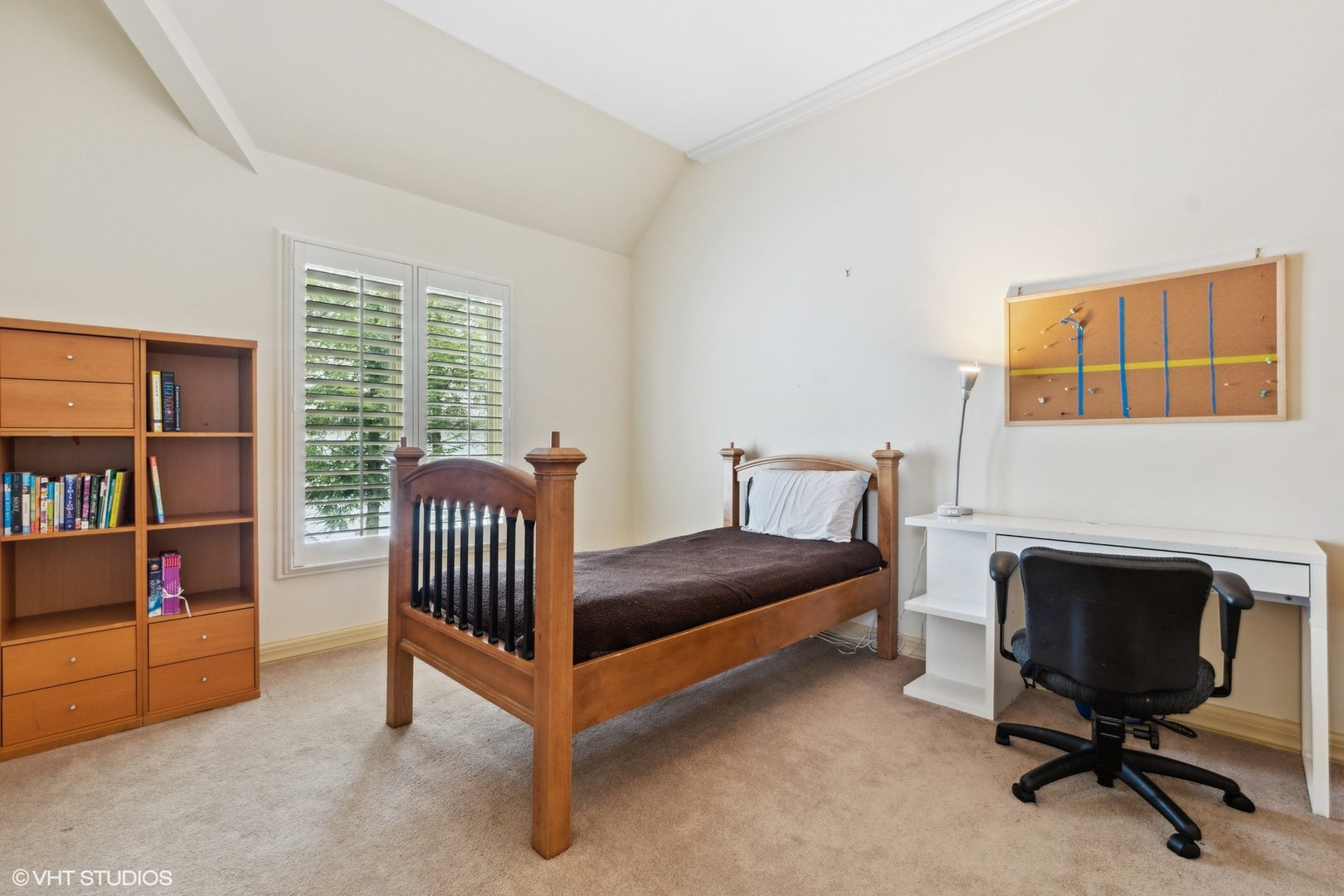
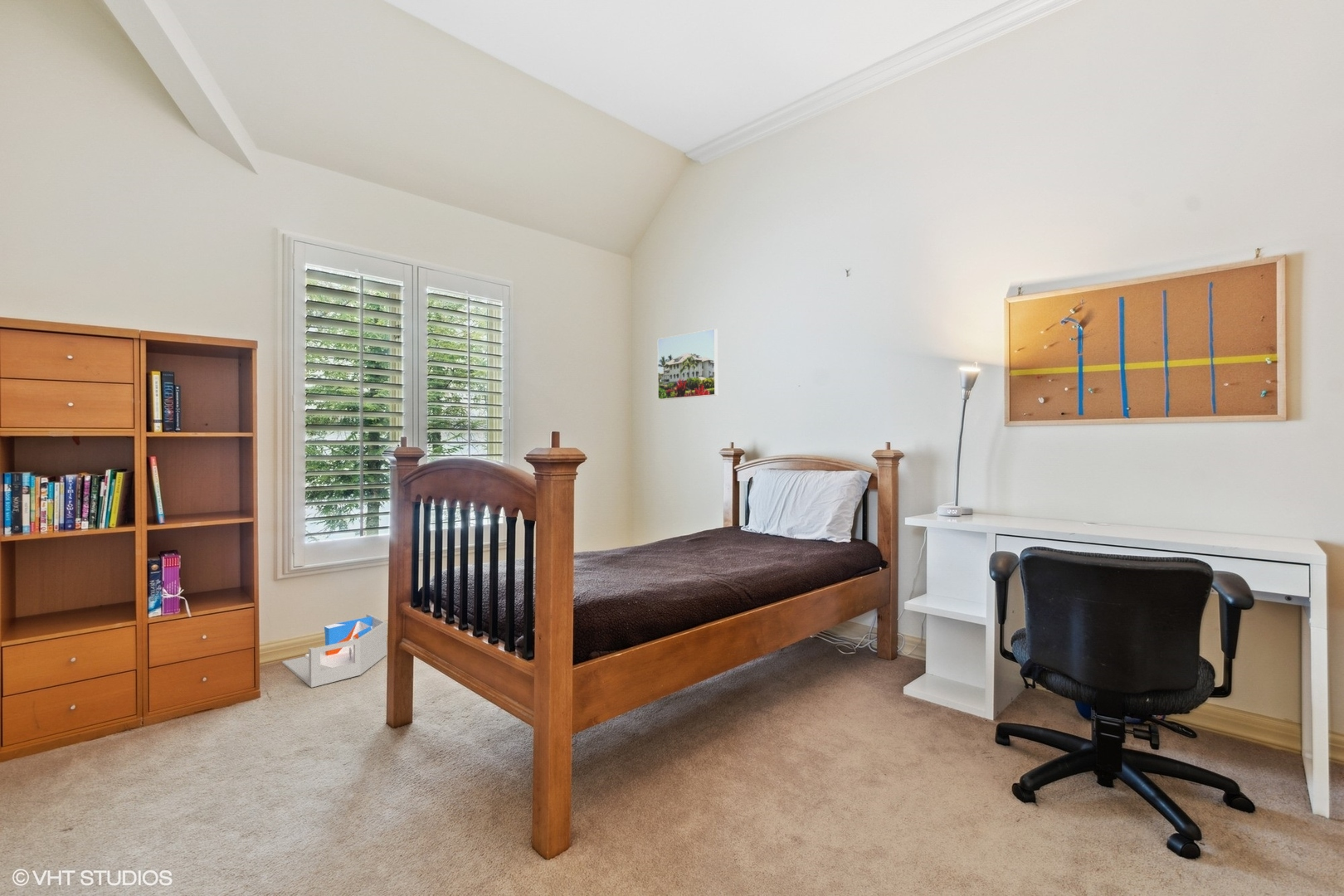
+ storage bin (343, 646)
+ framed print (686, 366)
